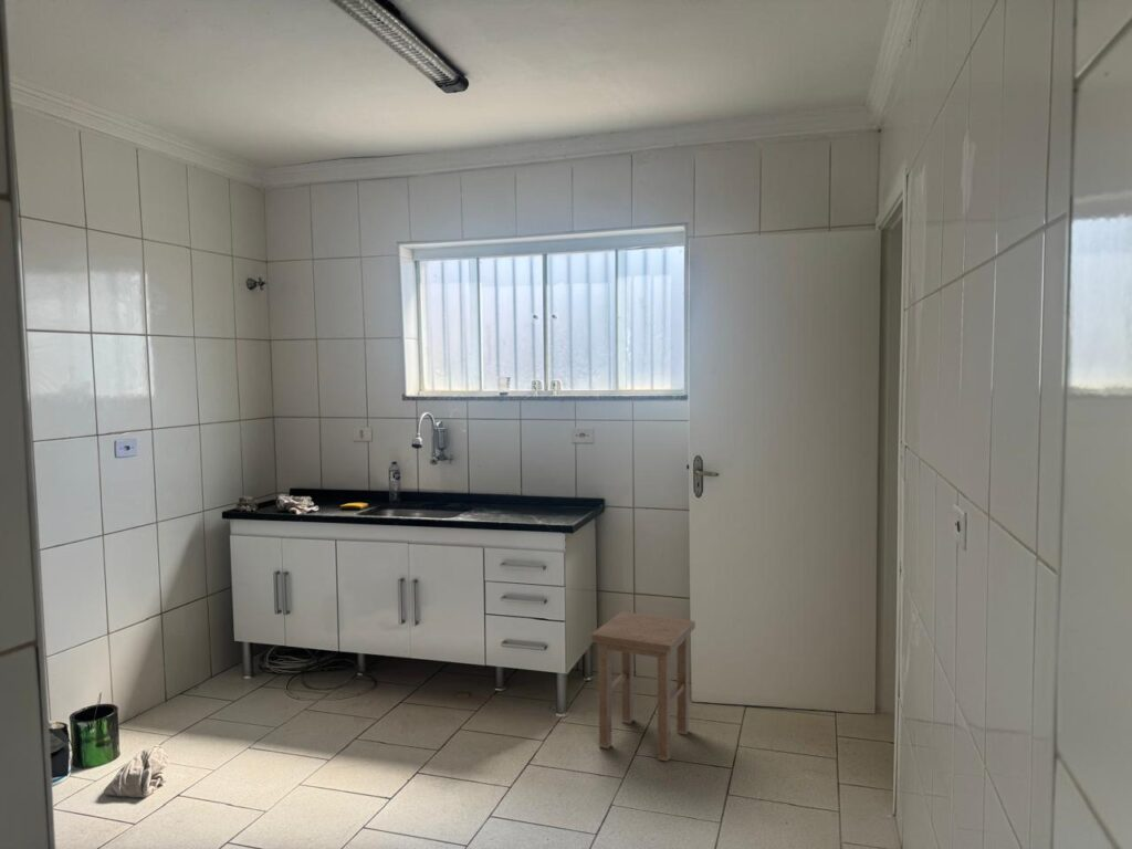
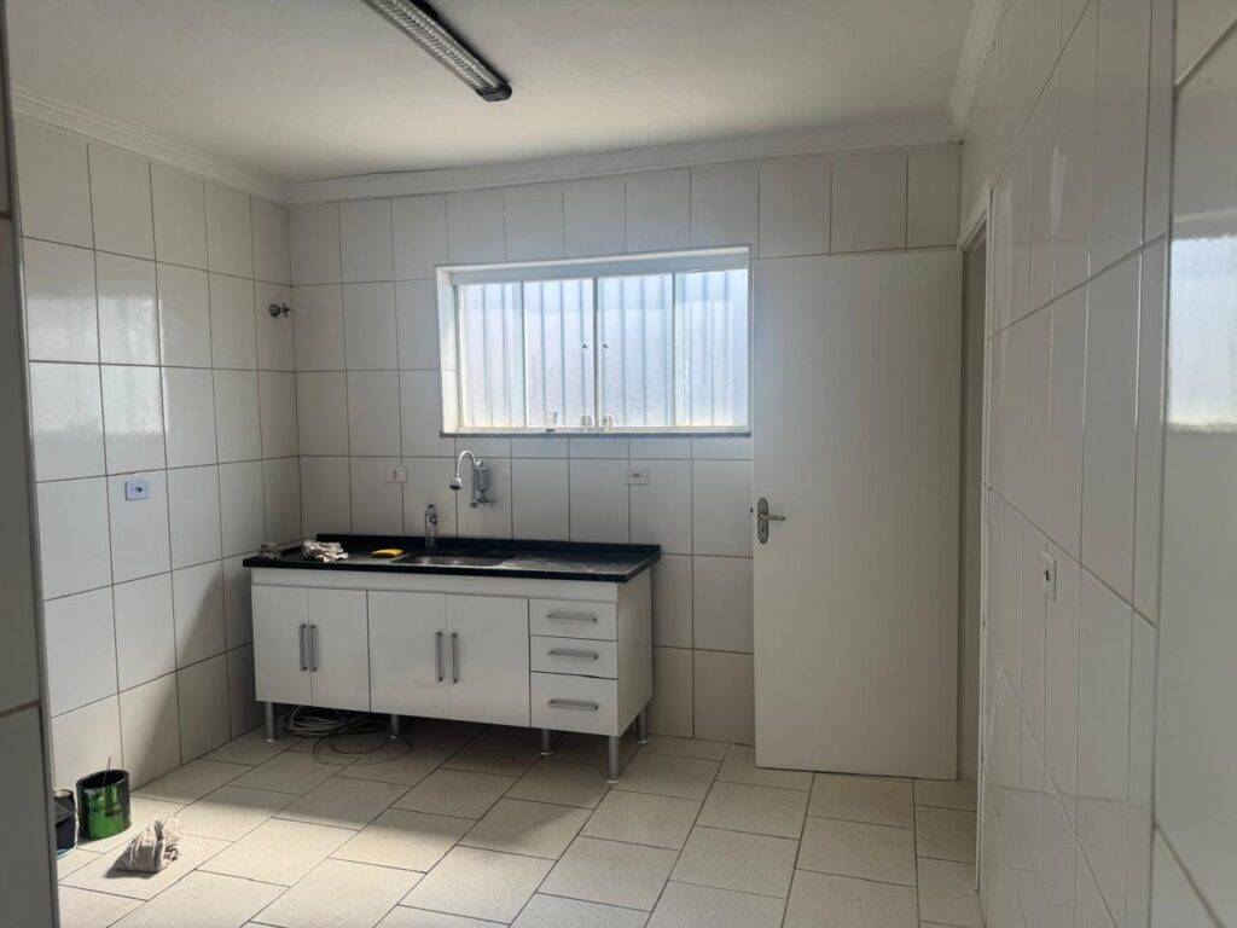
- stool (632, 683)
